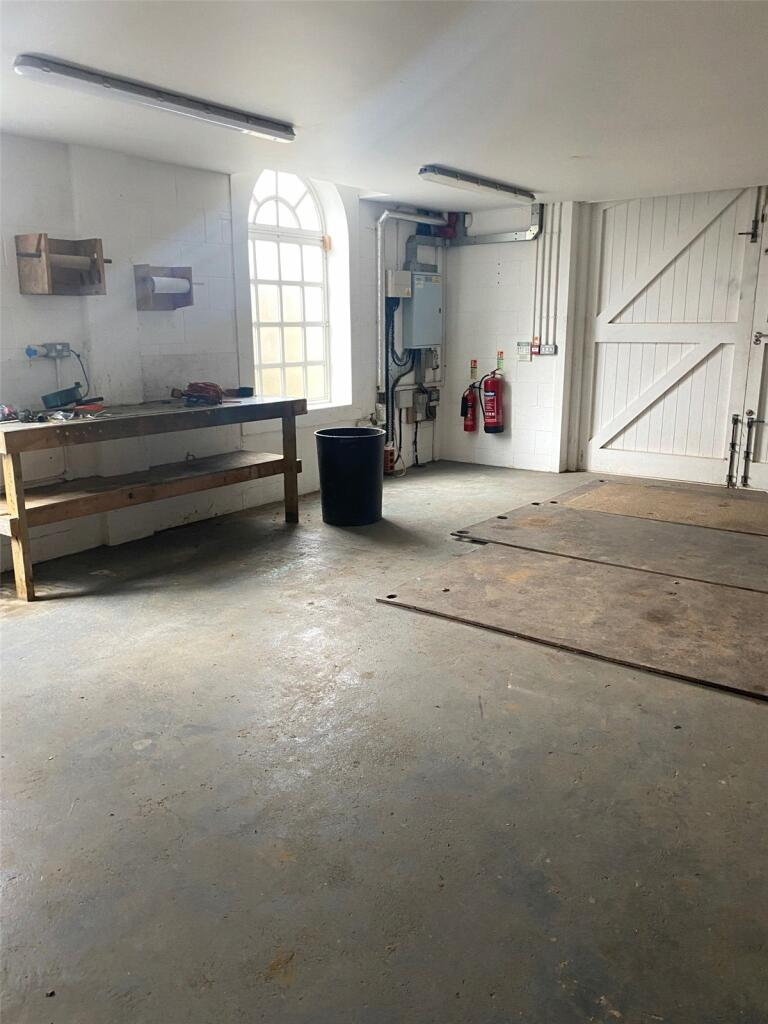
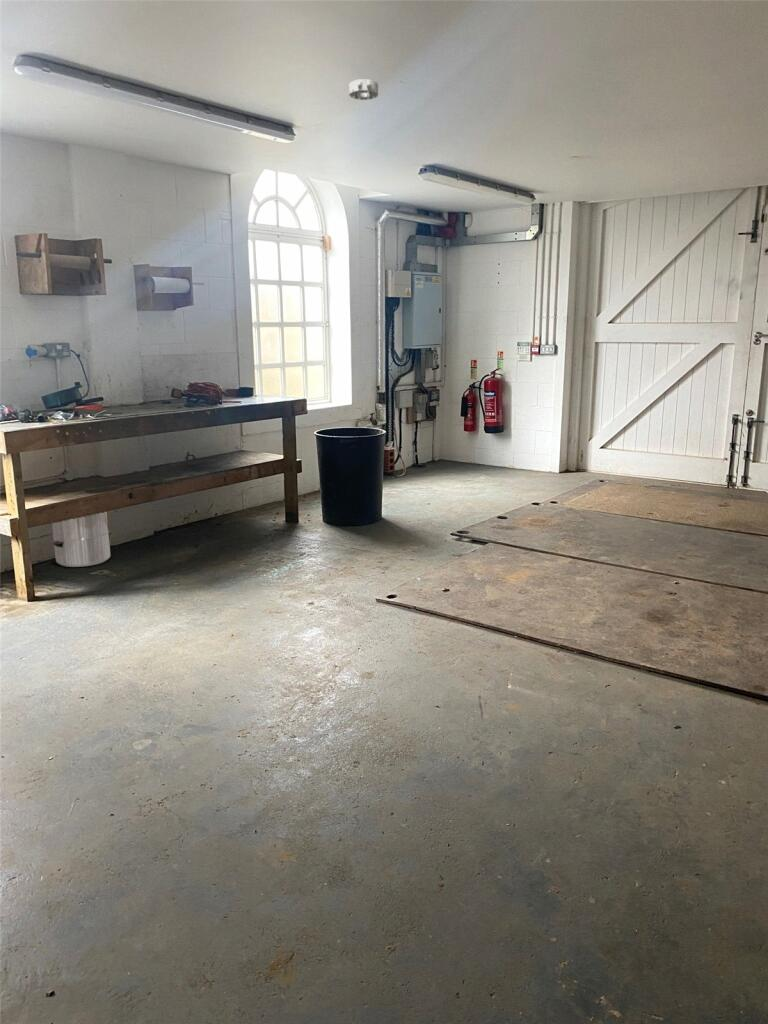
+ smoke detector (363, 89)
+ waste bin (80, 522)
